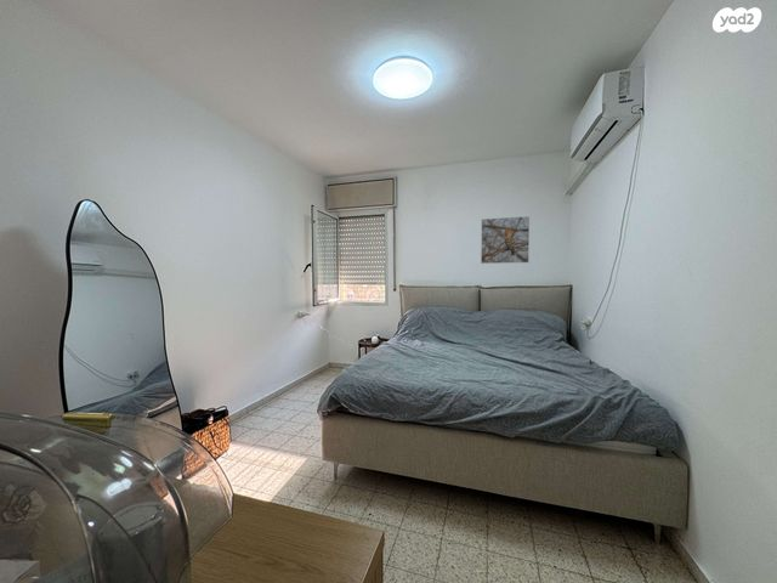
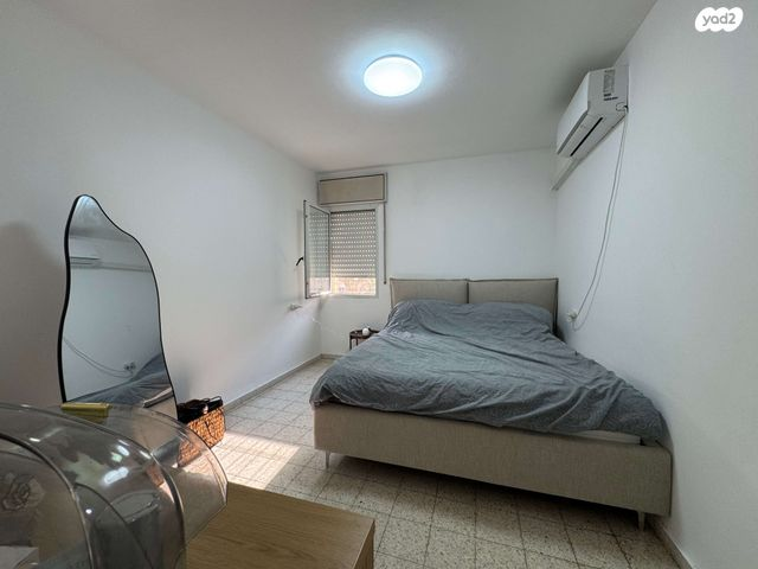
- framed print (504, 240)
